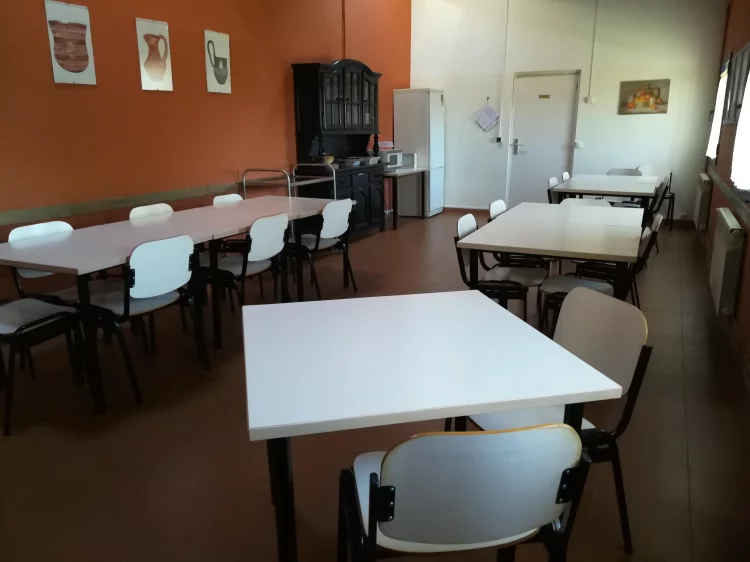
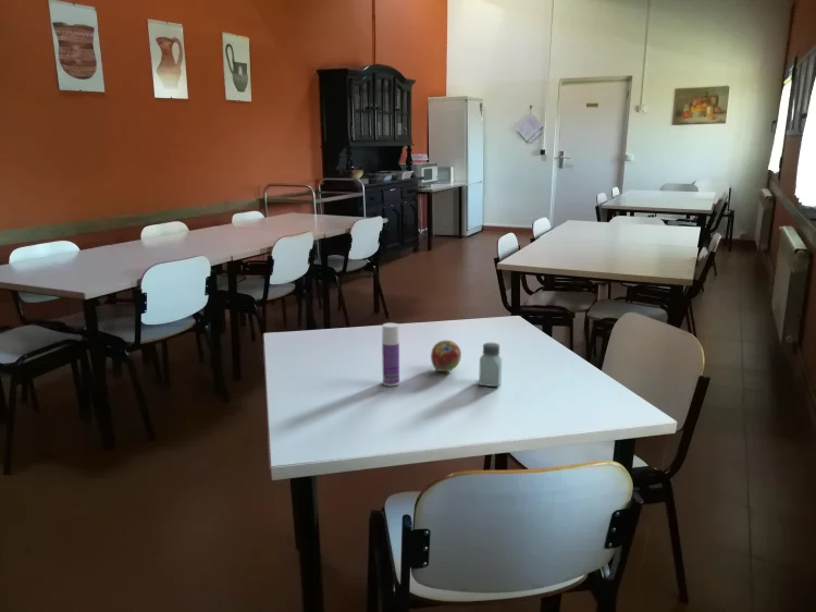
+ bottle (391, 354)
+ fruit (445, 356)
+ saltshaker (491, 364)
